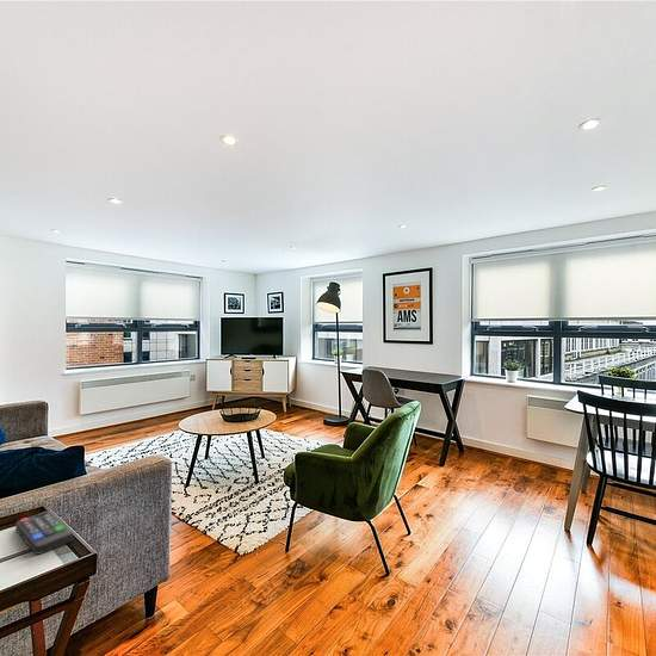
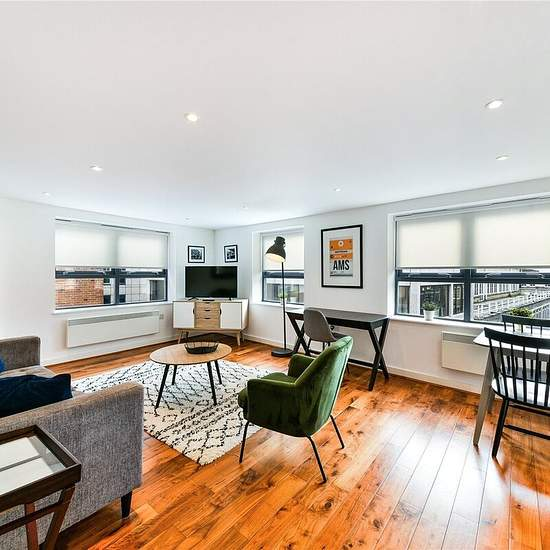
- remote control (43, 530)
